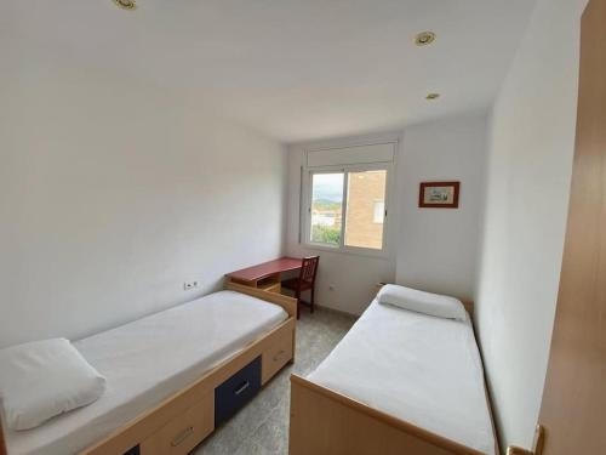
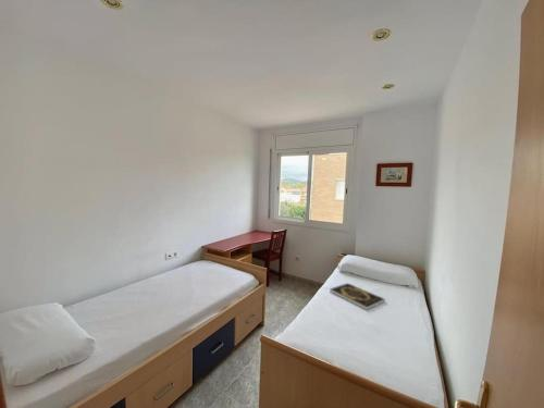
+ book (356, 295)
